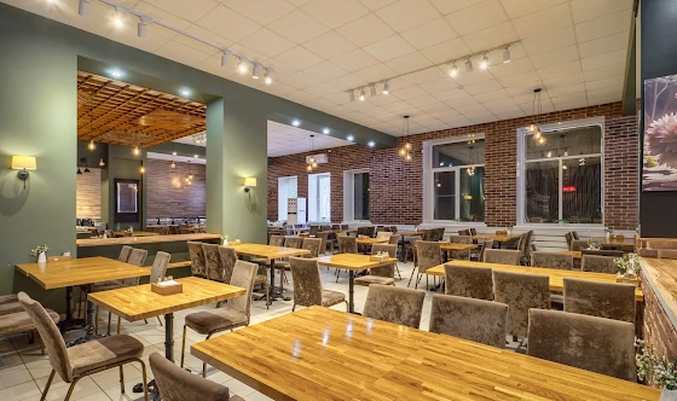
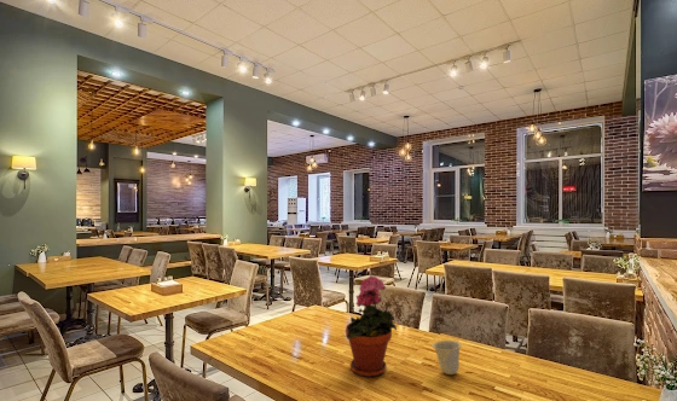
+ cup (446, 356)
+ potted plant (370, 321)
